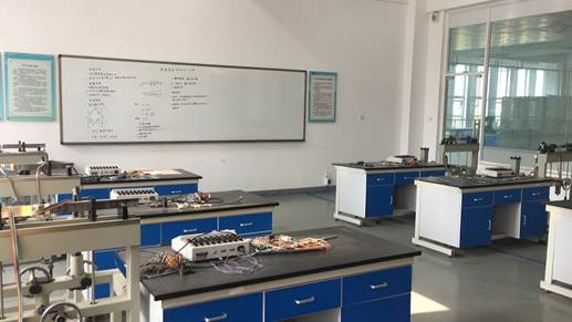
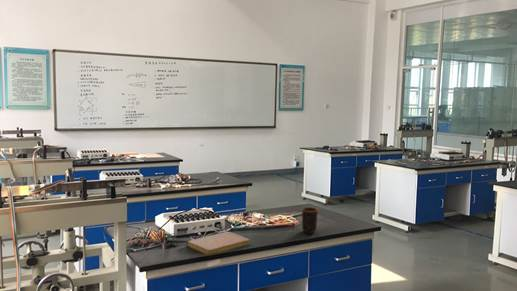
+ notebook (218, 242)
+ mug (308, 221)
